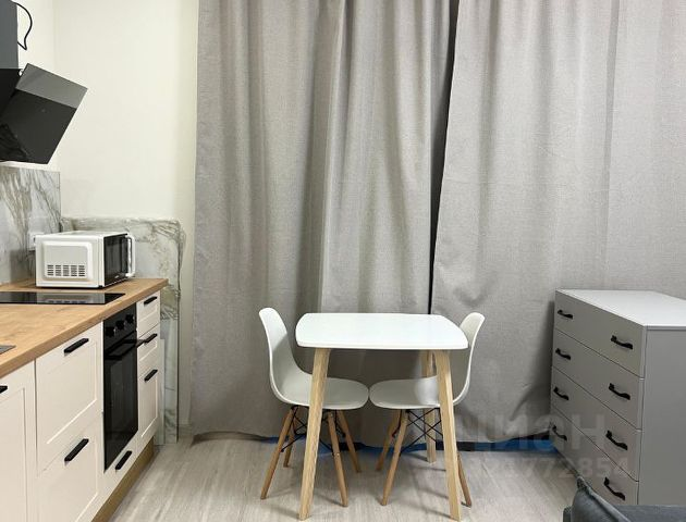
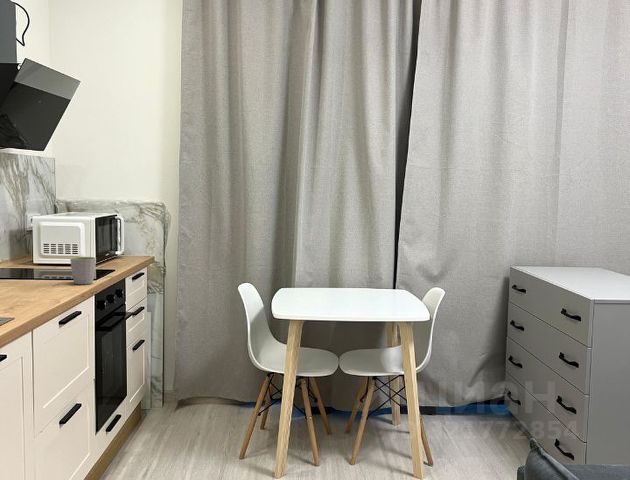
+ mug (84, 269)
